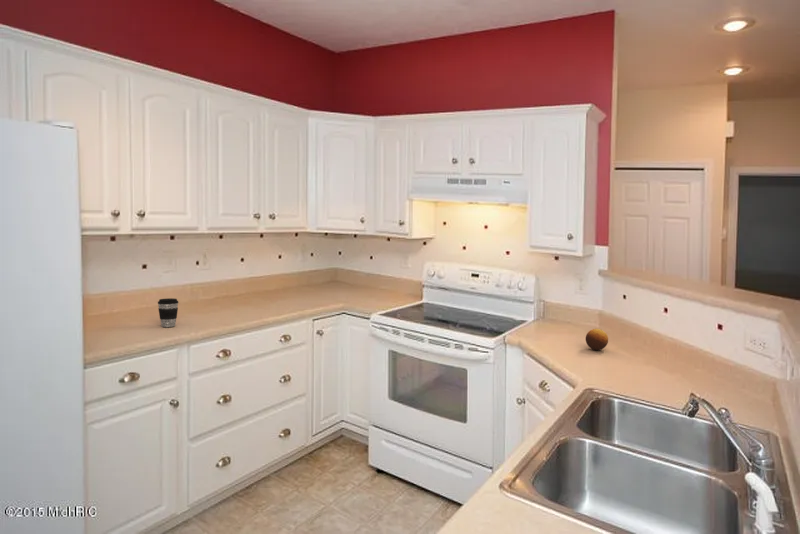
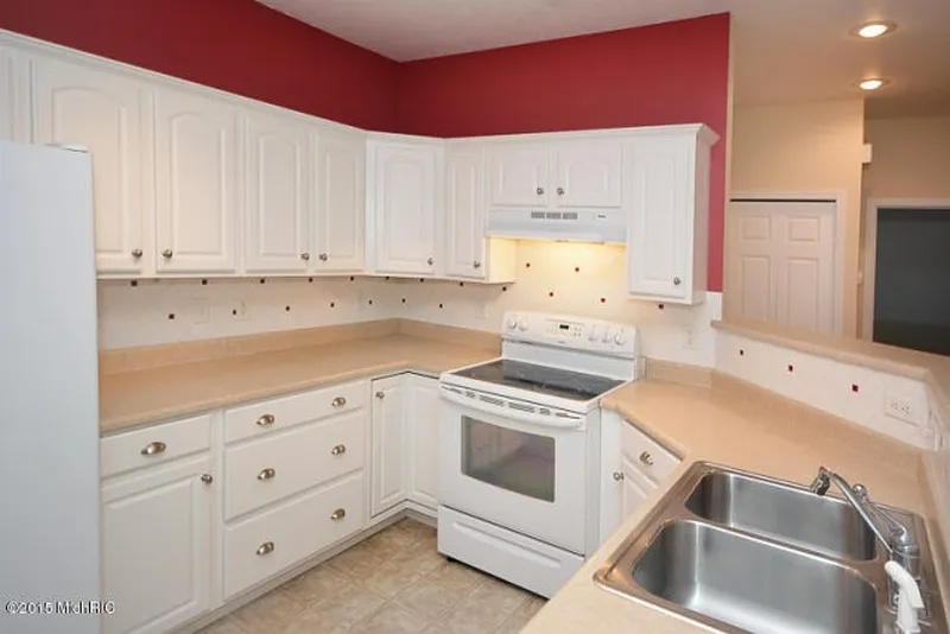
- coffee cup (168, 312)
- fruit (596, 339)
